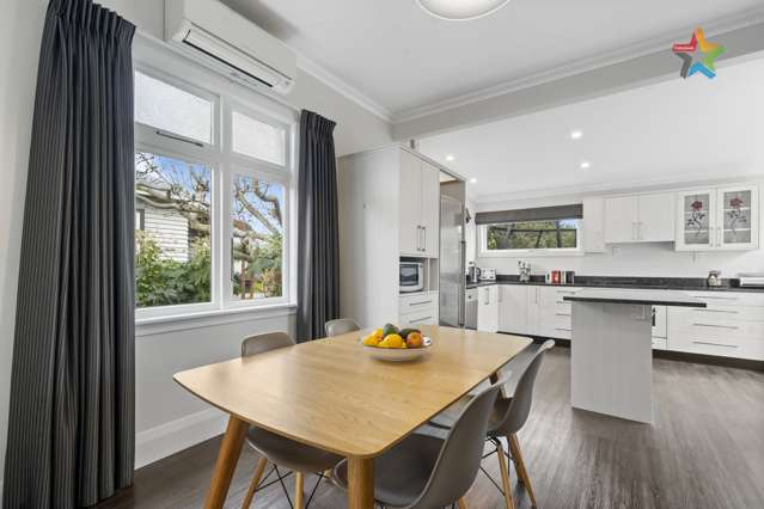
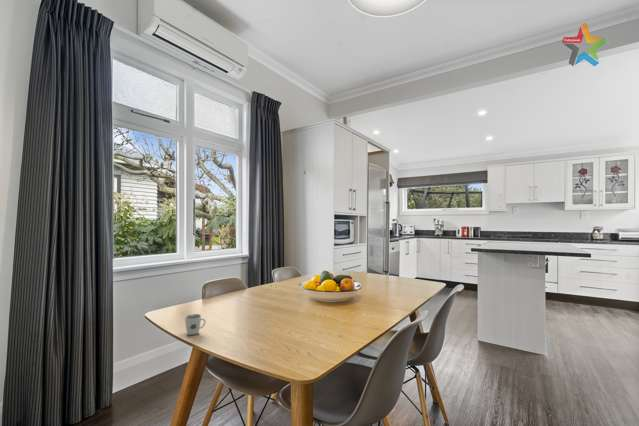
+ cup (195, 318)
